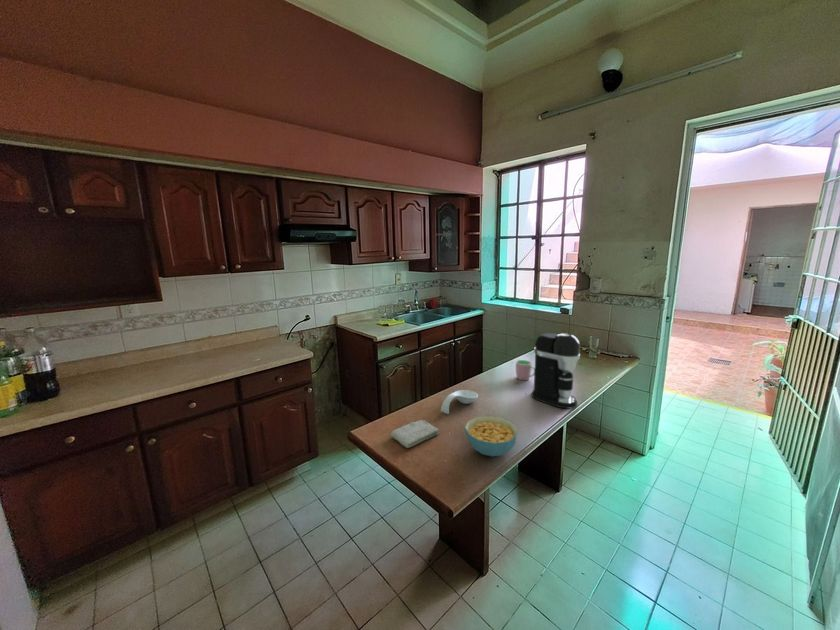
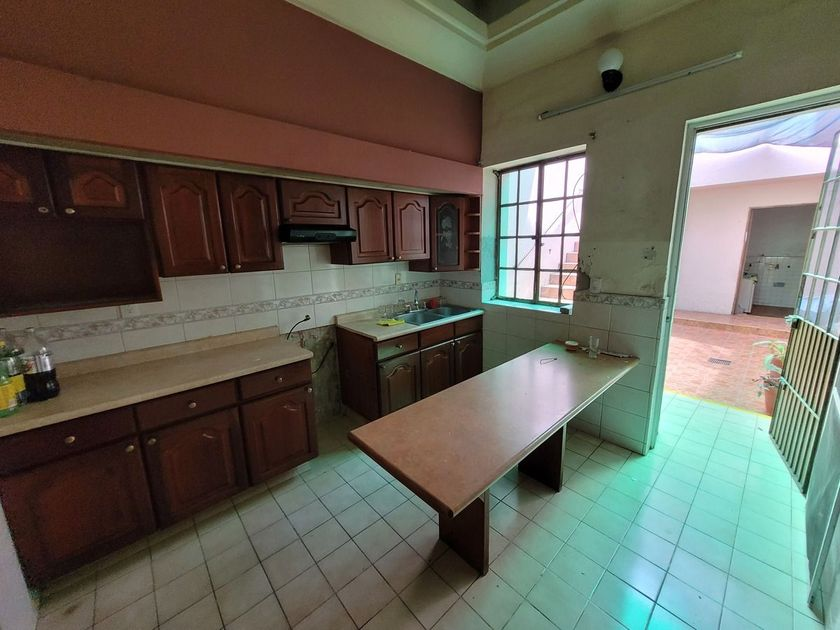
- cereal bowl (490, 439)
- spoon rest (459, 398)
- cup (525, 370)
- coffee maker (555, 366)
- washcloth (415, 432)
